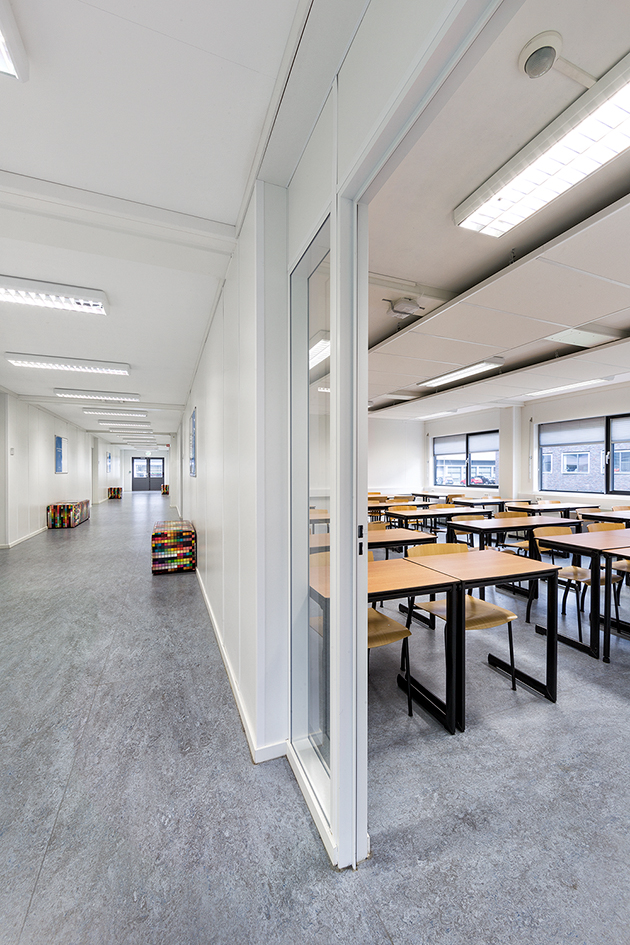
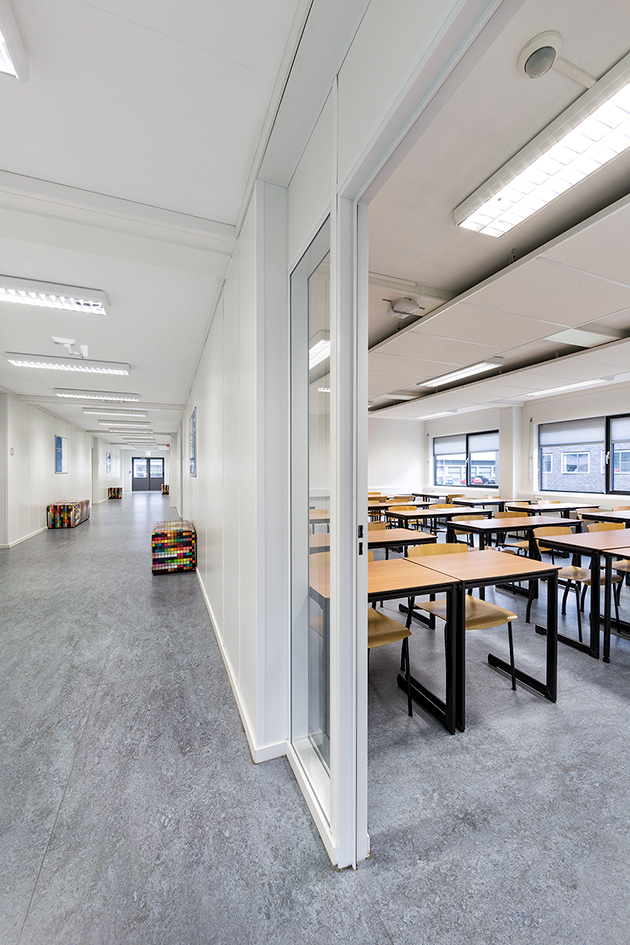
+ security camera (70, 350)
